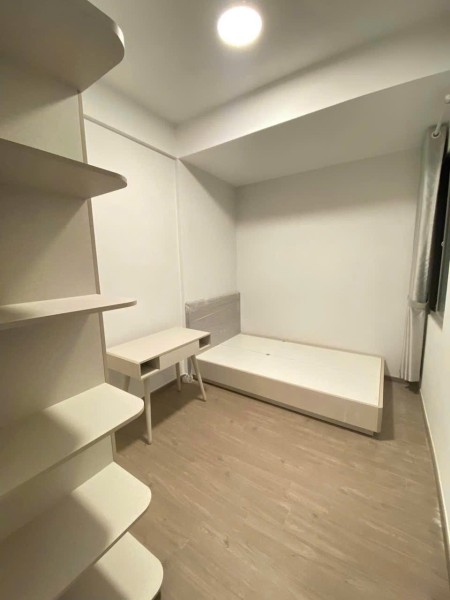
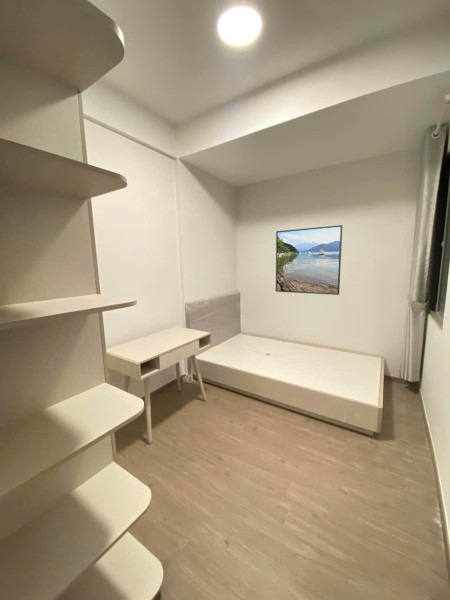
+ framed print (306, 261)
